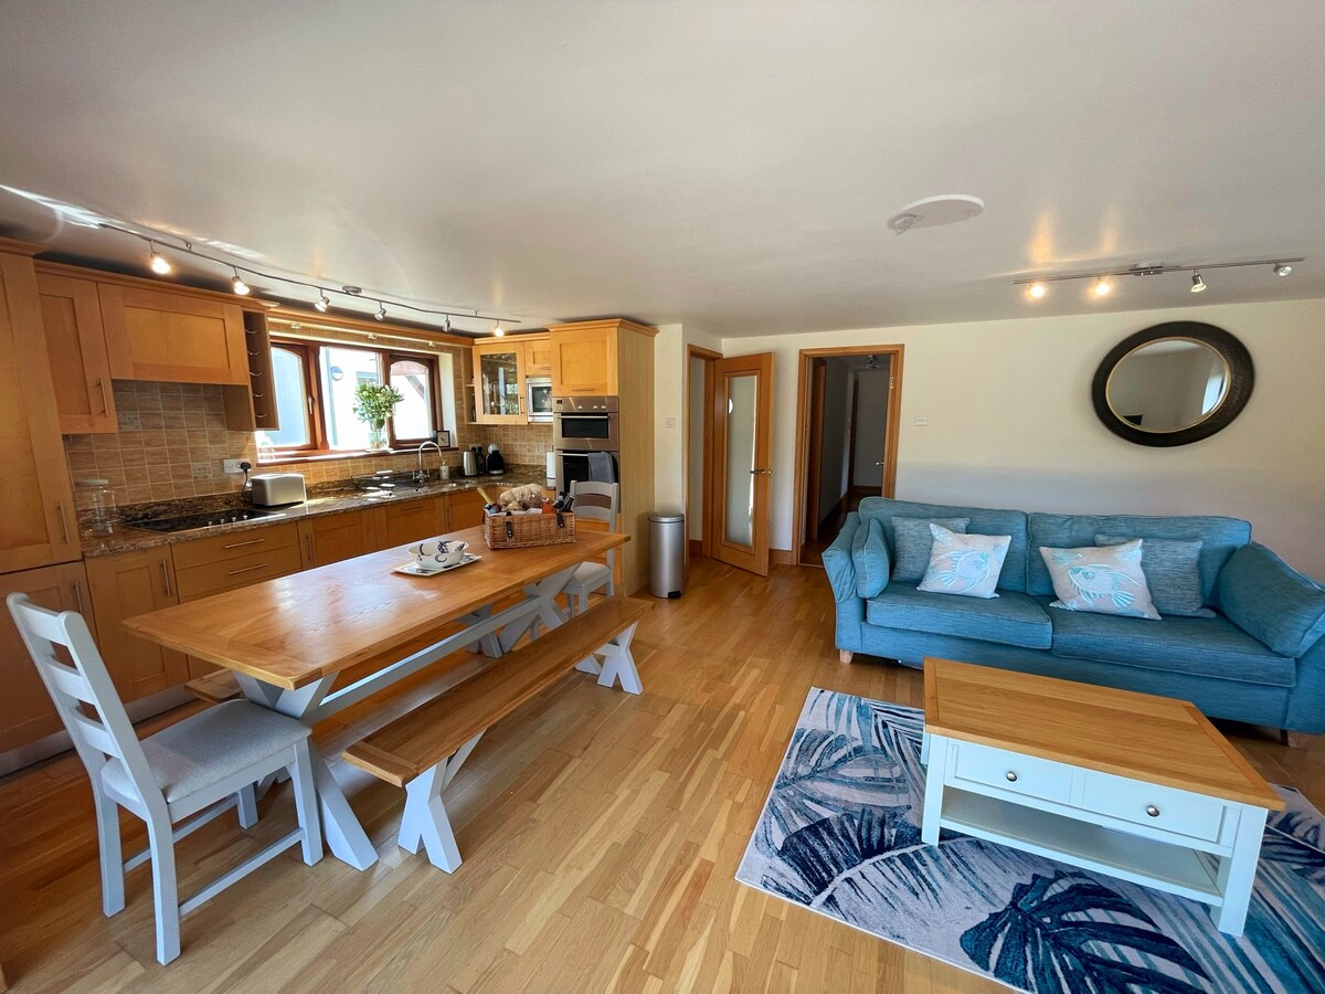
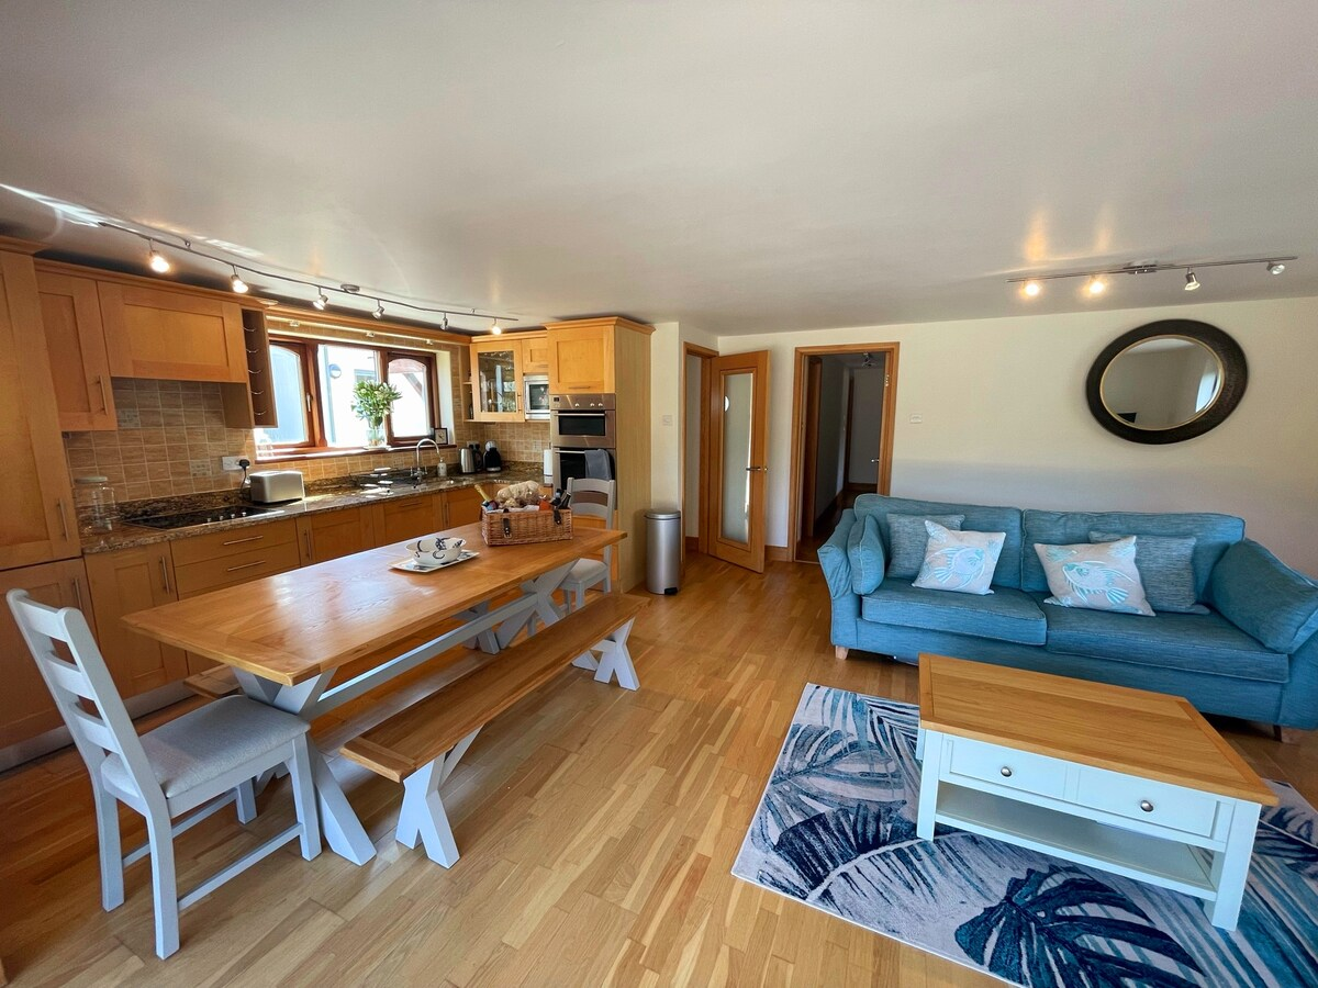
- smoke detector (933, 218)
